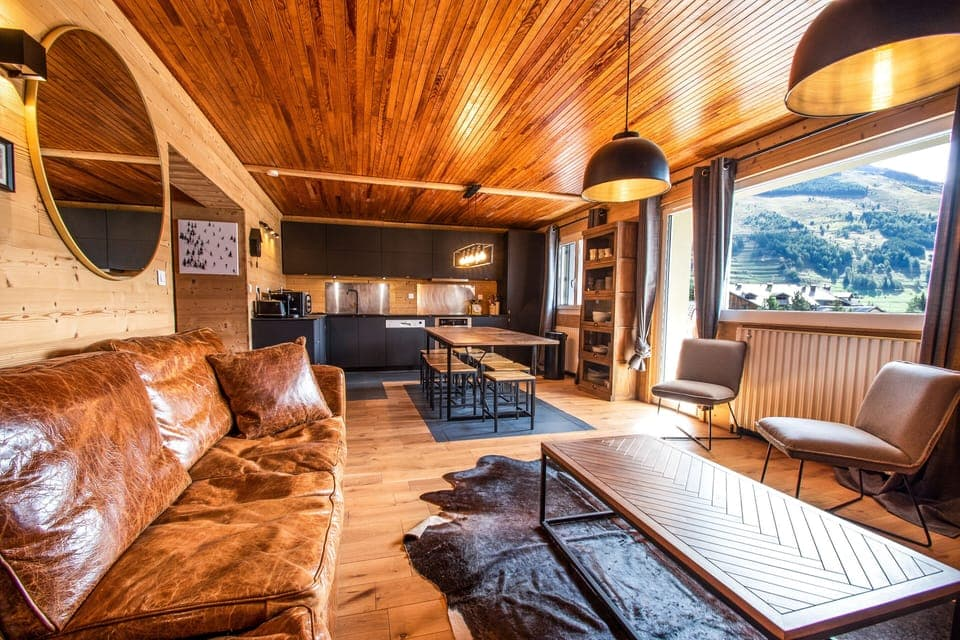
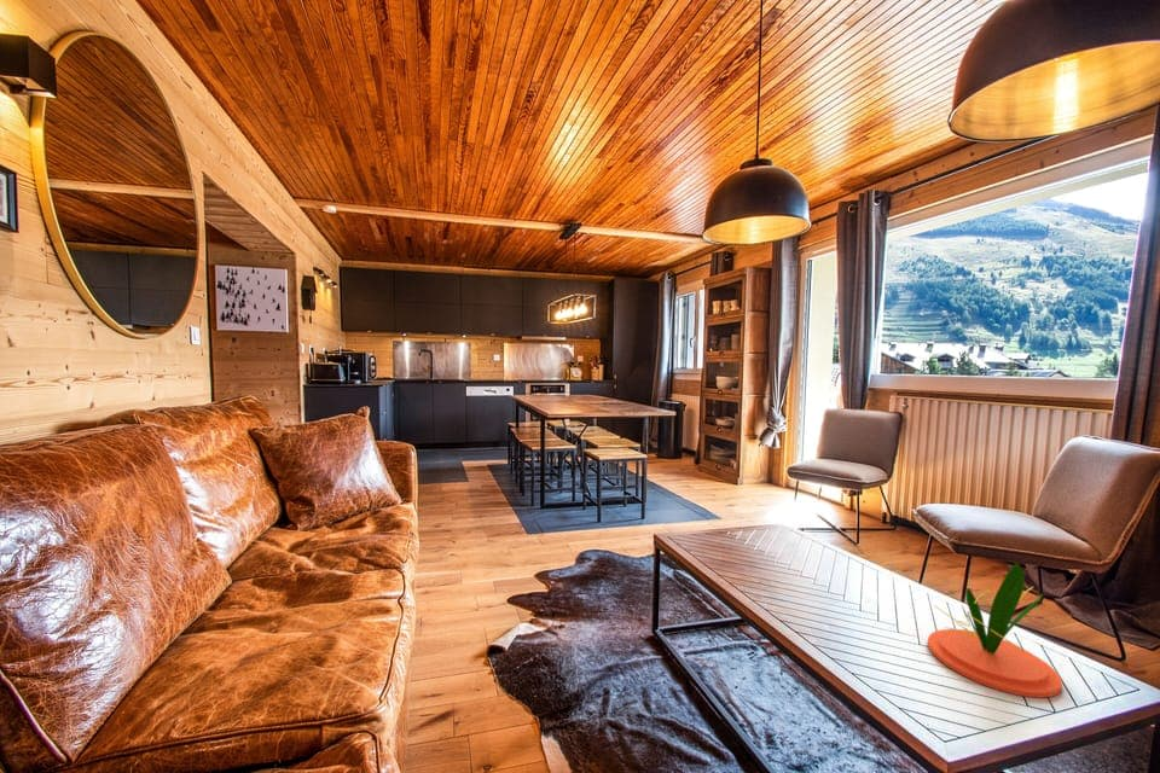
+ plant (992, 606)
